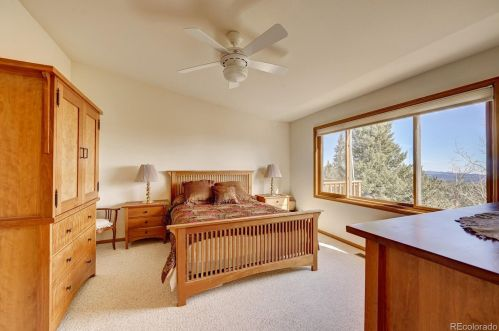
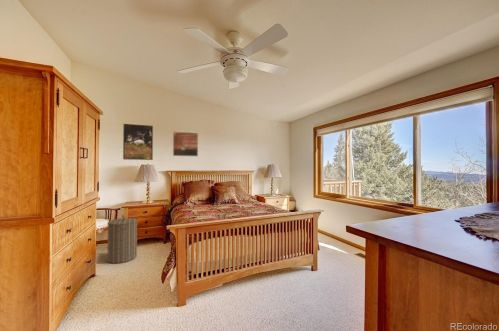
+ laundry hamper (122, 236)
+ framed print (185, 144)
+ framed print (138, 142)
